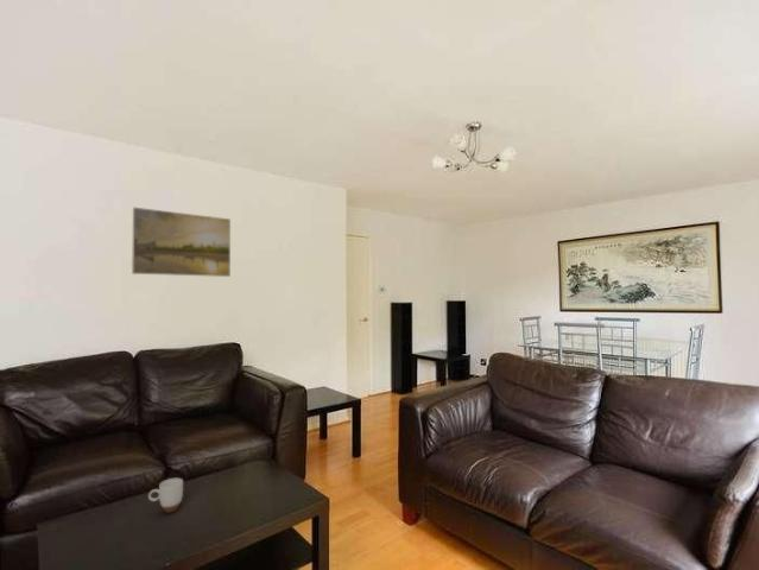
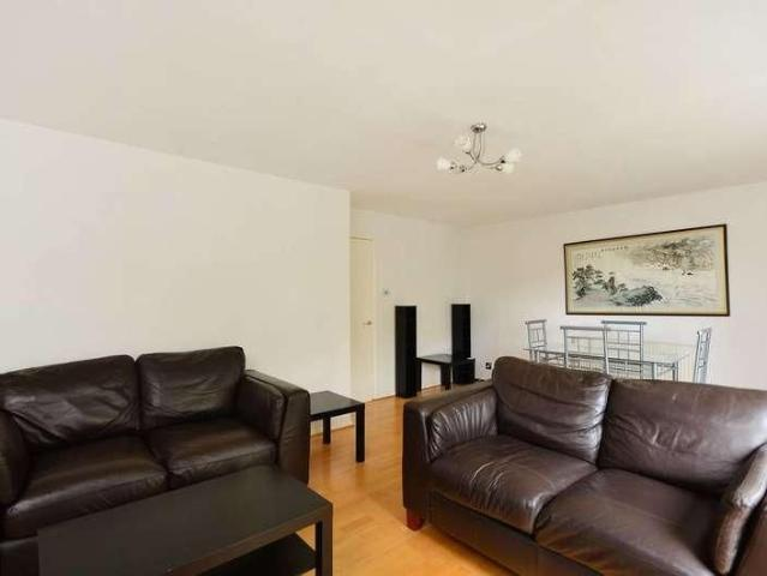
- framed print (184, 243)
- mug (165, 496)
